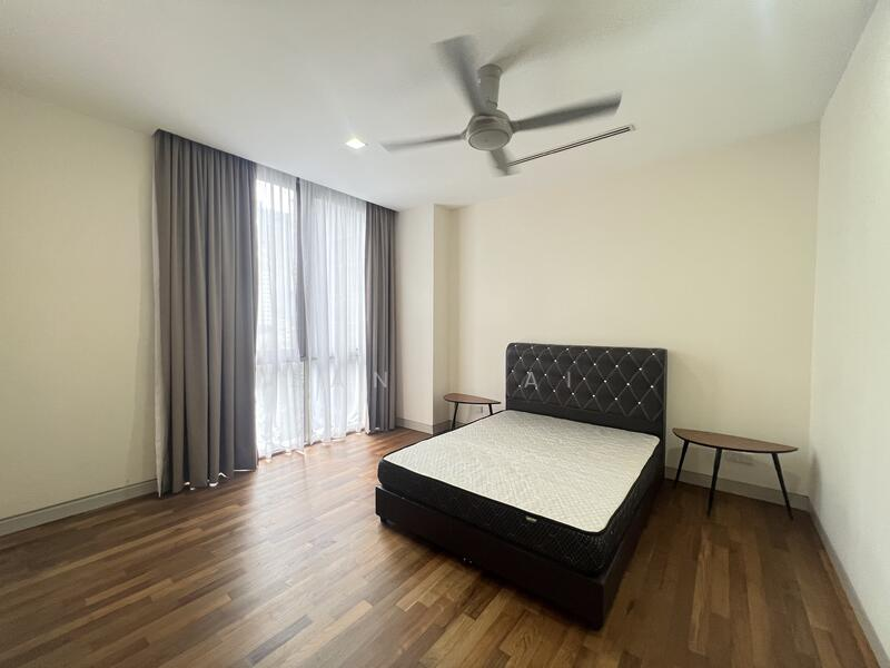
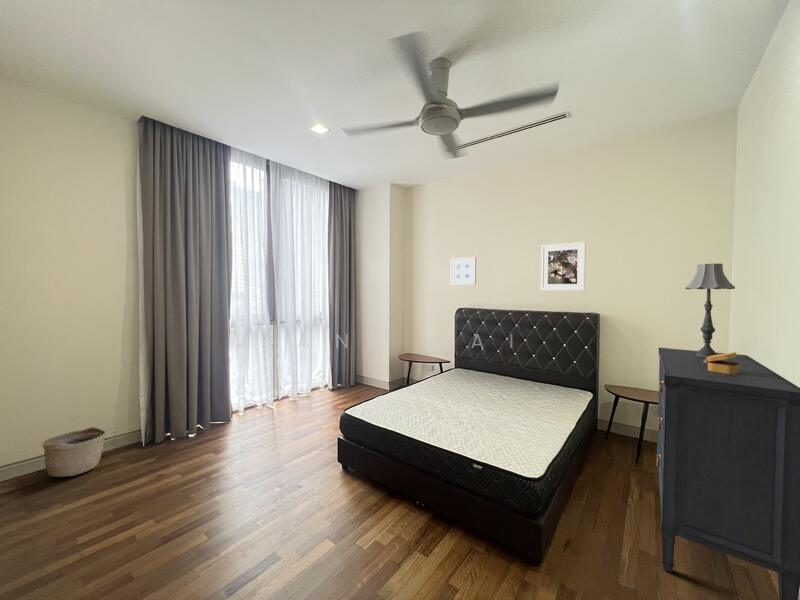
+ table lamp (707, 309)
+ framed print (562, 267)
+ wall art (462, 271)
+ jewelry box (720, 361)
+ dresser (708, 447)
+ basket (75, 450)
